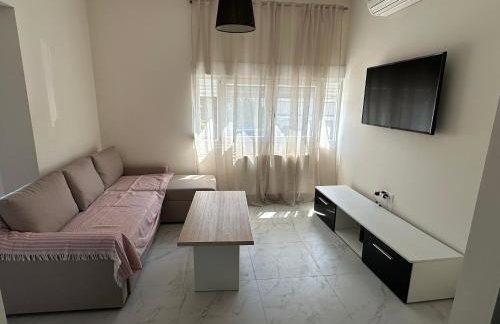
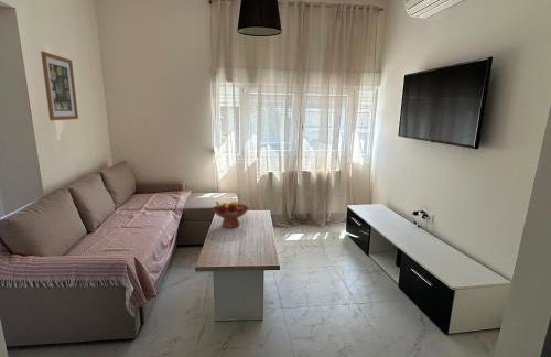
+ fruit bowl (230, 213)
+ wall art (61, 88)
